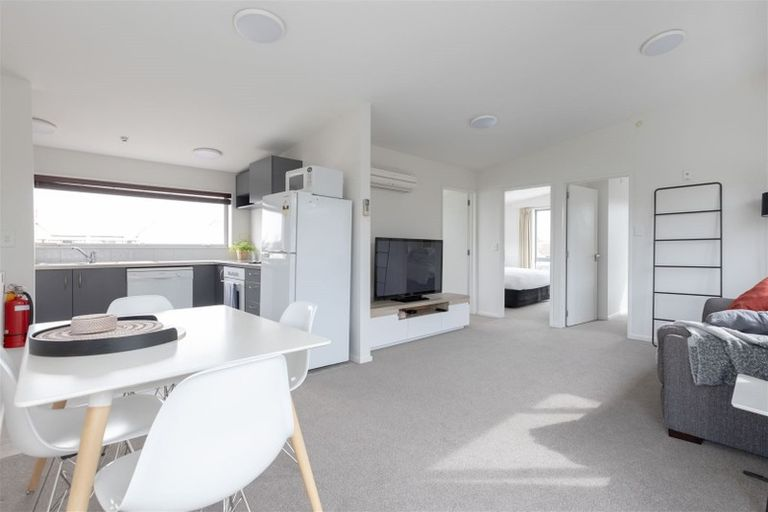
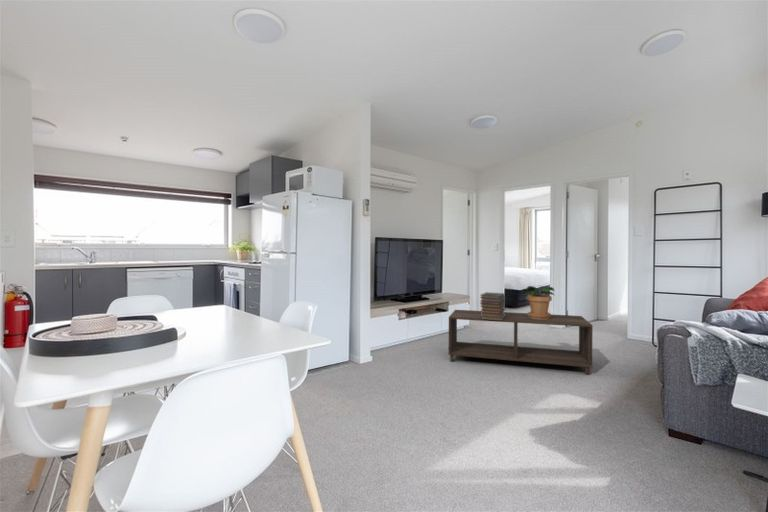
+ potted plant (538, 301)
+ coffee table (515, 338)
+ book stack (492, 305)
